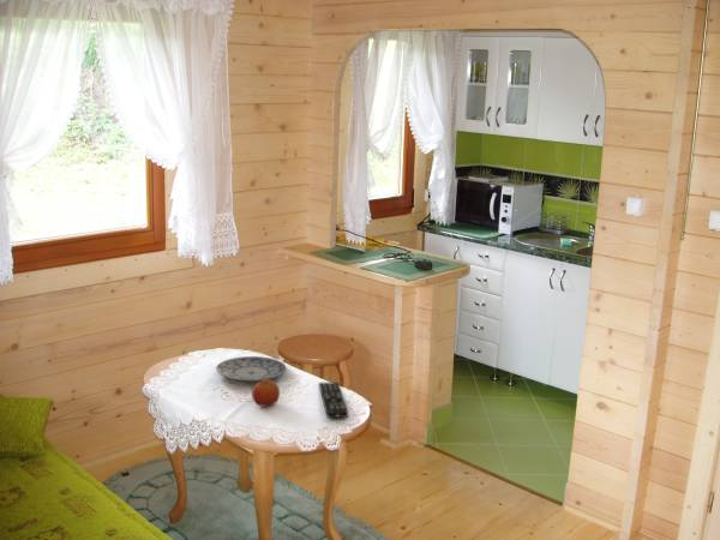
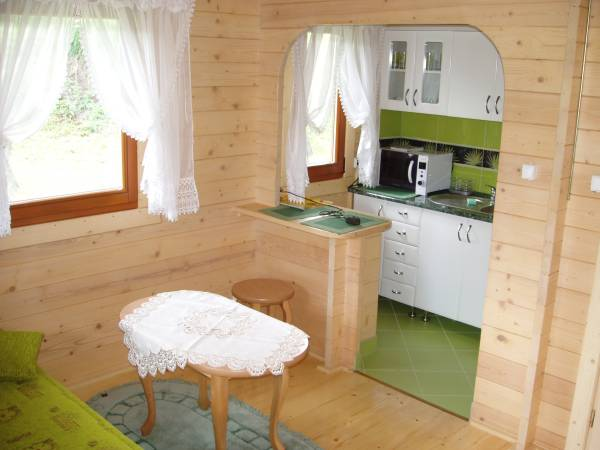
- fruit (265, 392)
- remote control (332, 398)
- plate (251, 371)
